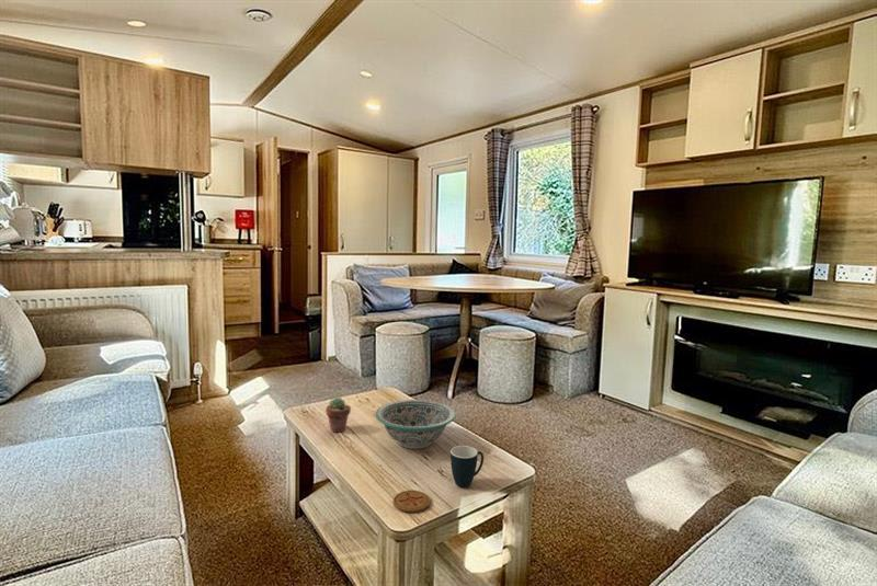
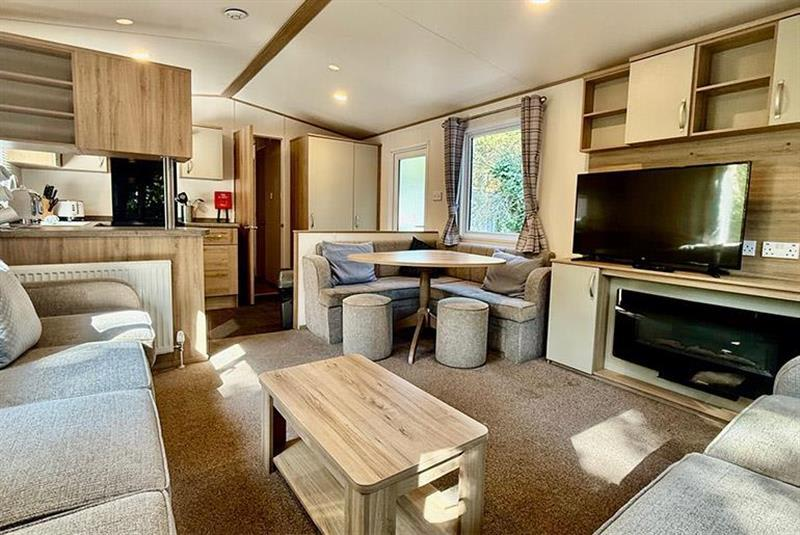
- potted succulent (338, 413)
- coaster (411, 501)
- mug (467, 466)
- decorative bowl (414, 427)
